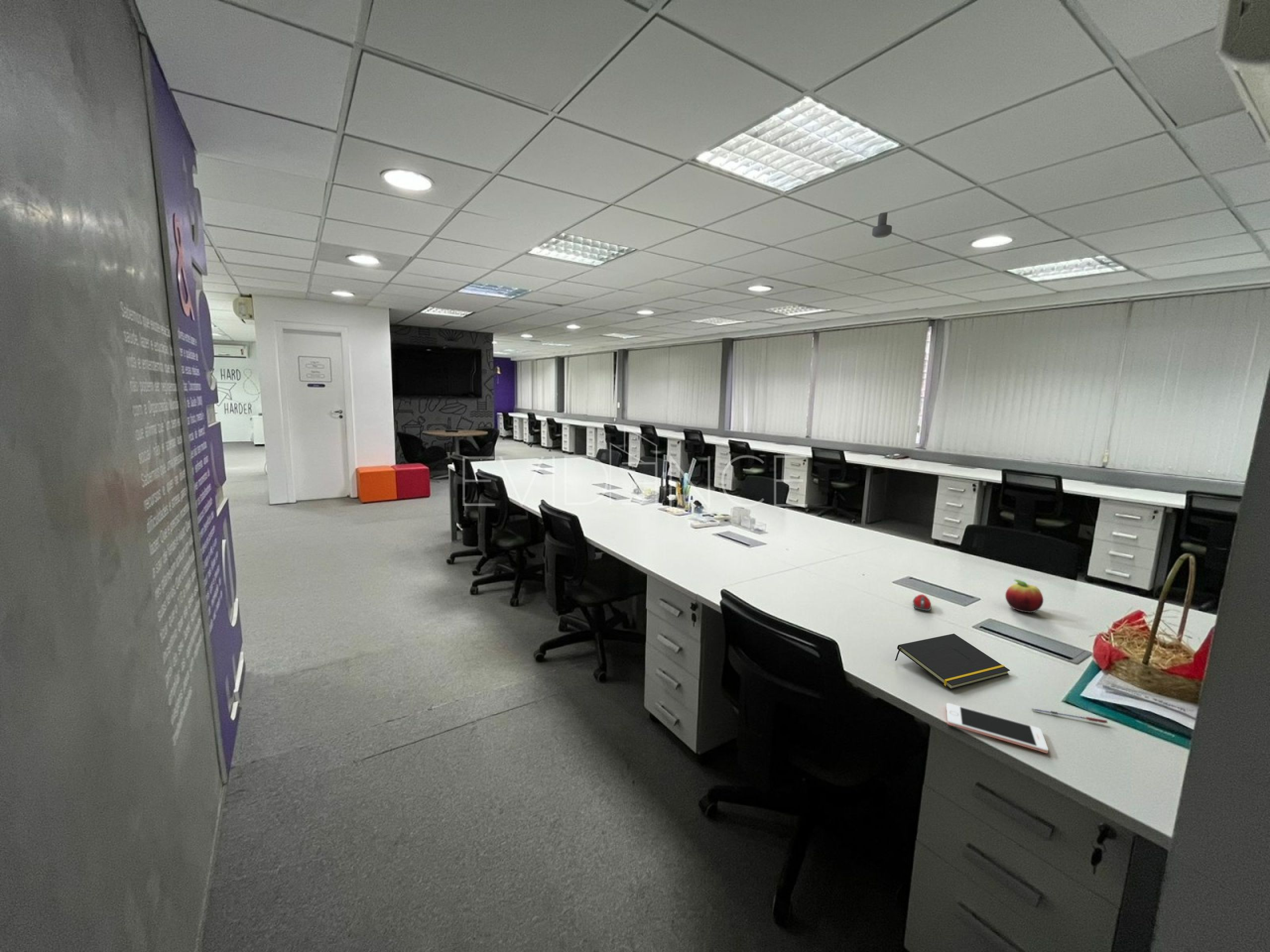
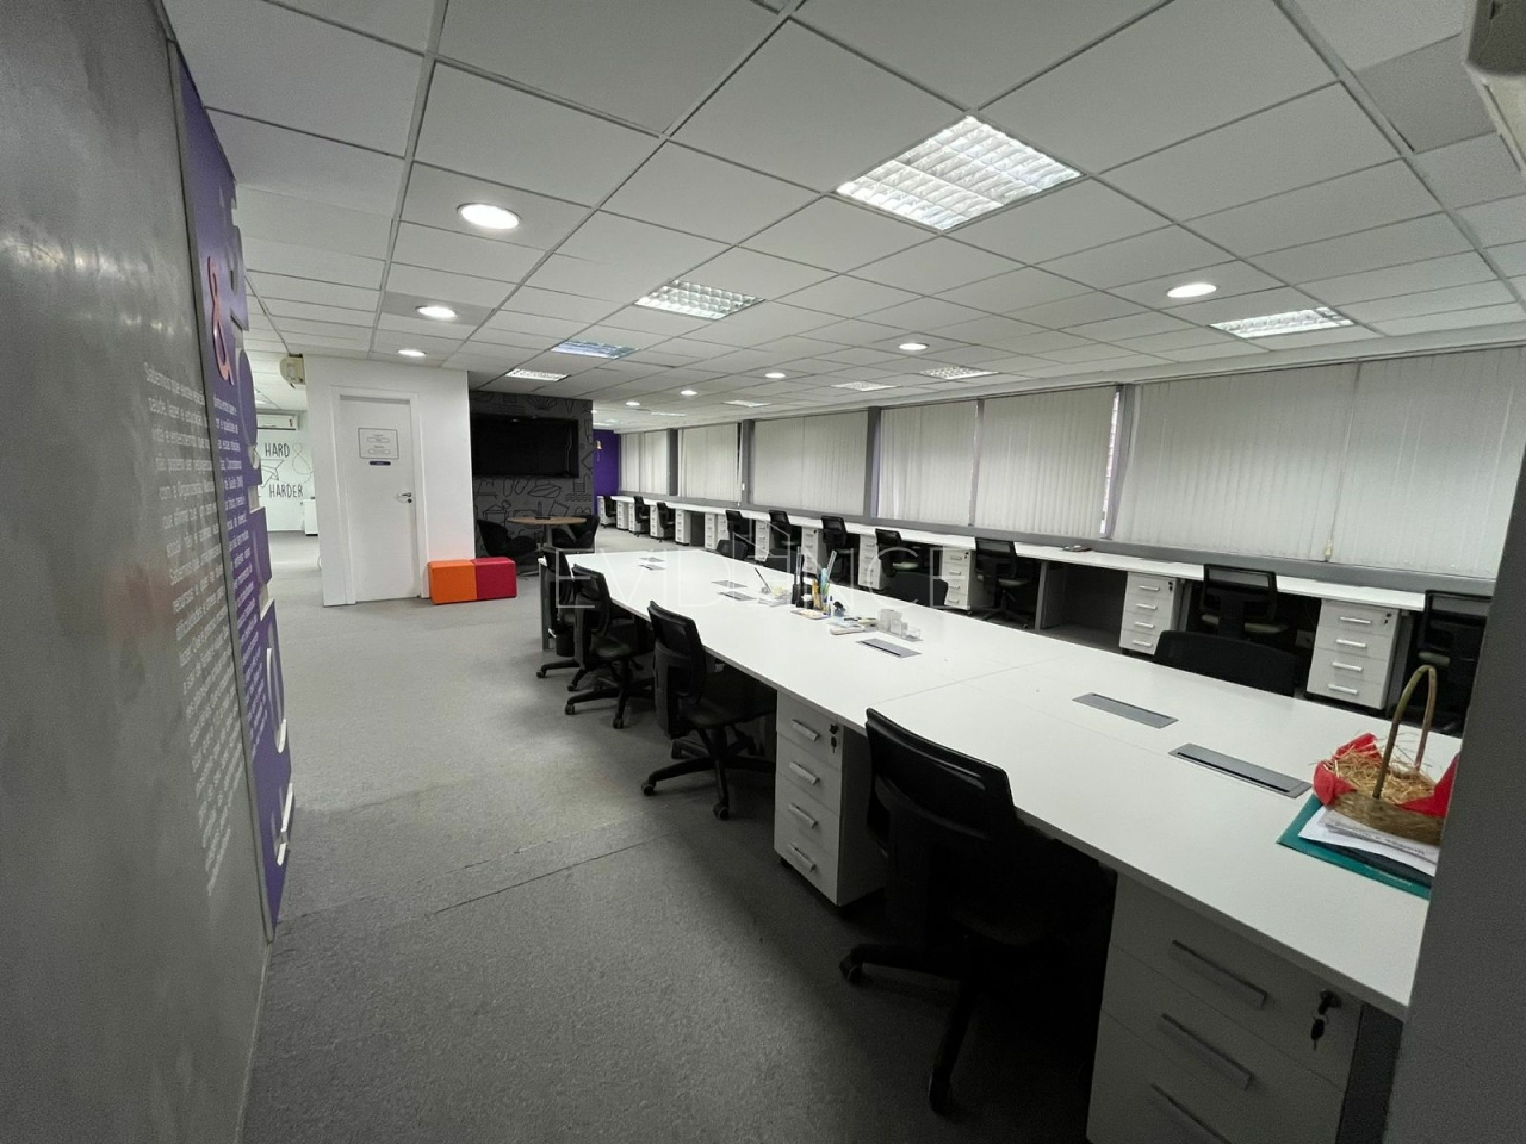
- pen (1068, 714)
- computer mouse (922, 601)
- security camera (883, 224)
- notepad (952, 659)
- fruit (1024, 596)
- cell phone (994, 726)
